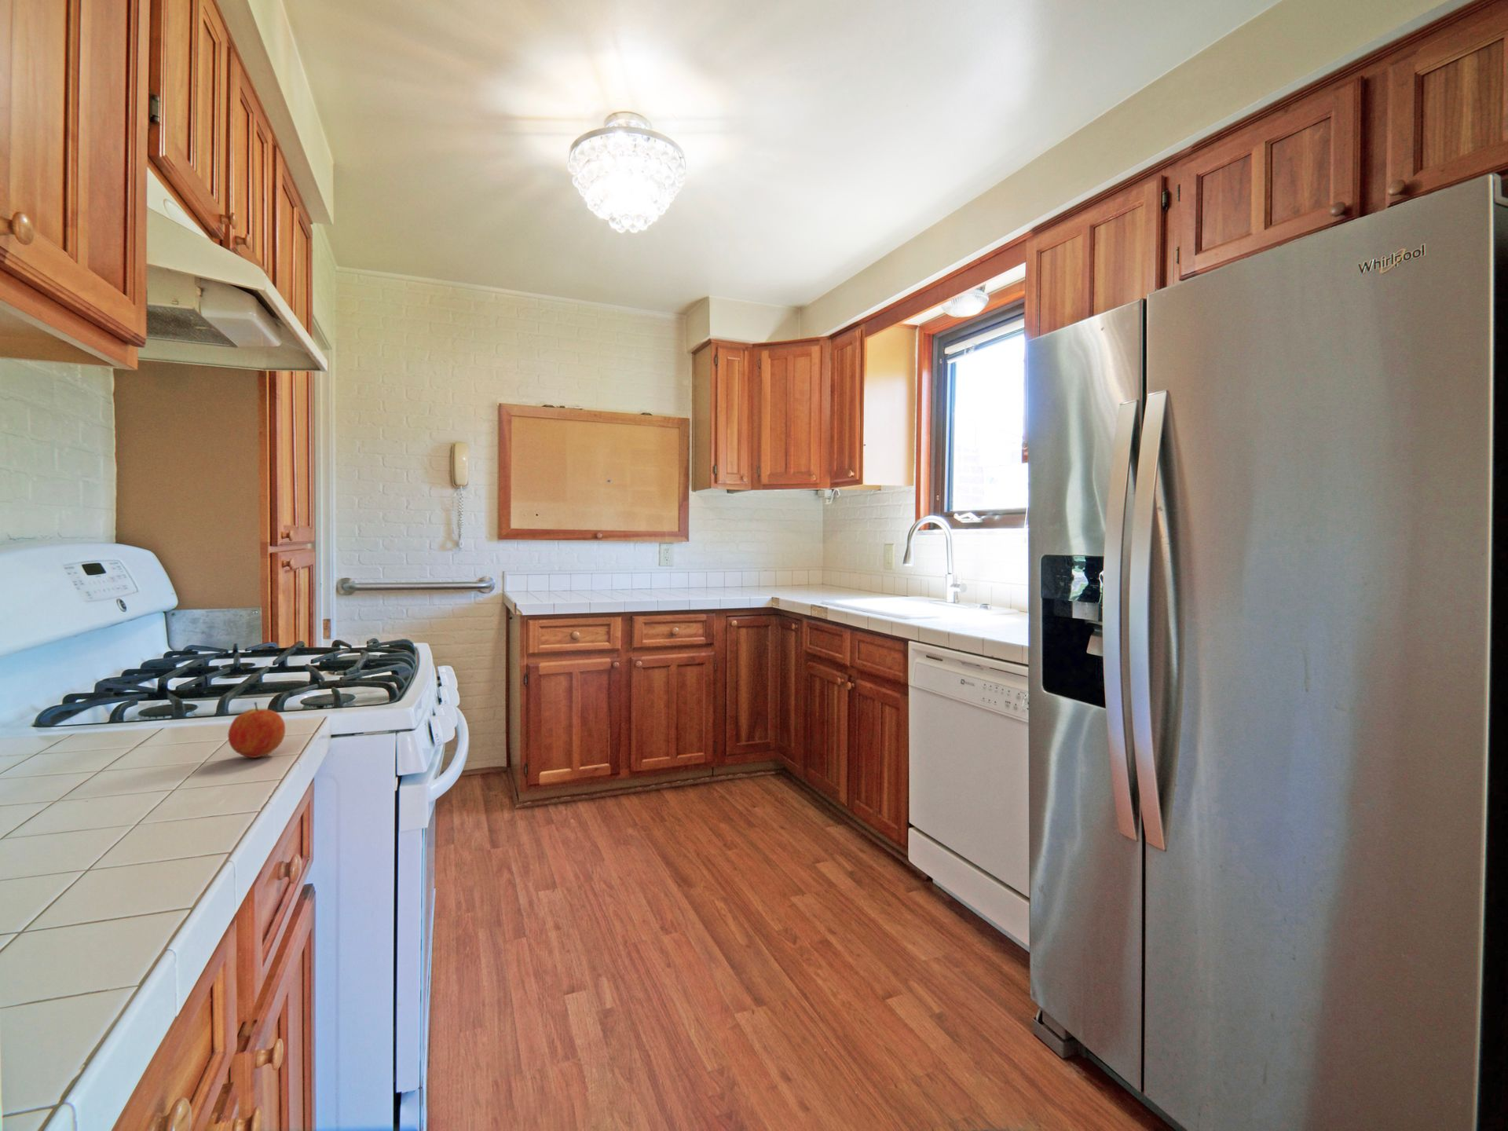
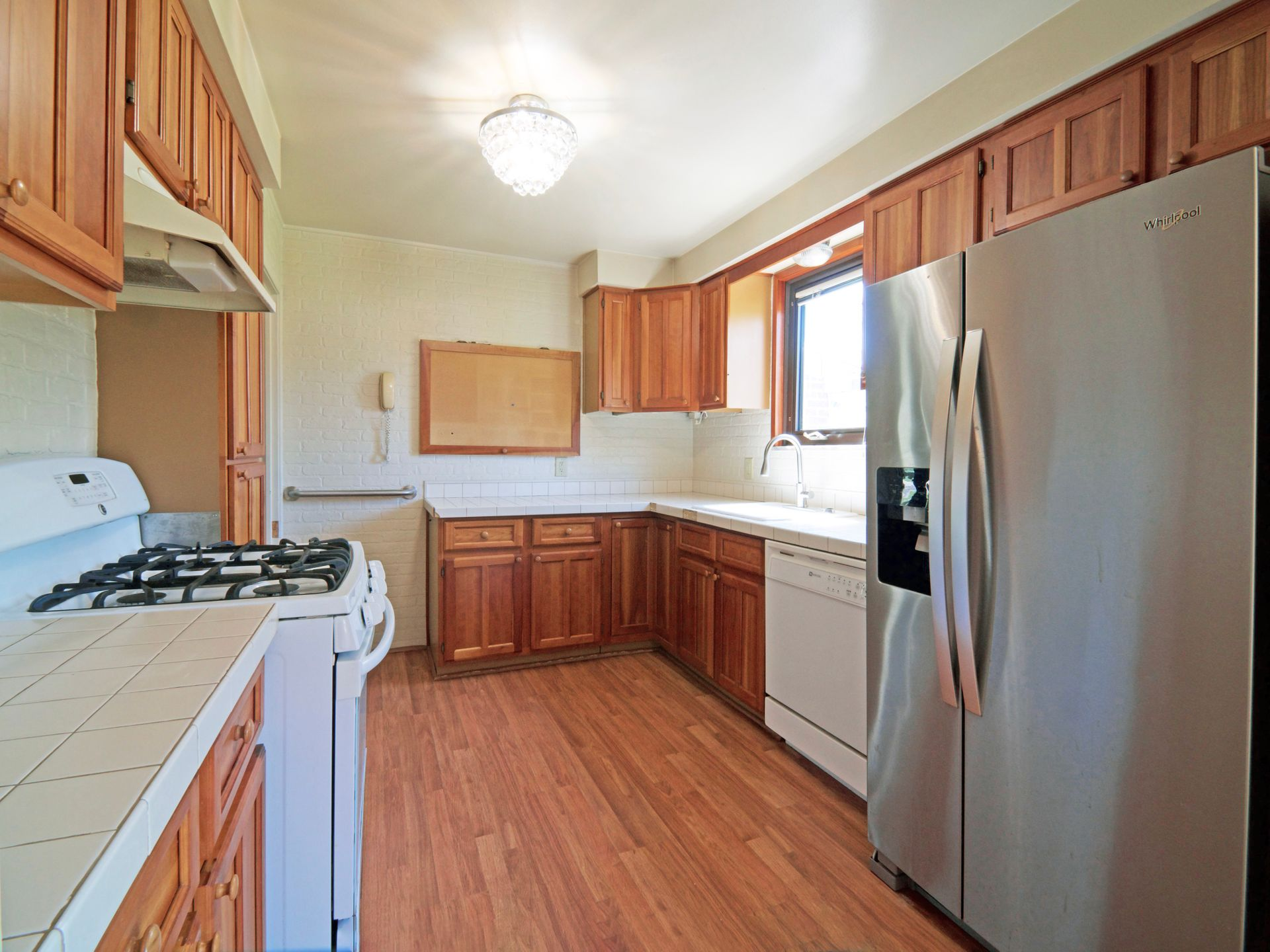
- fruit (256, 729)
